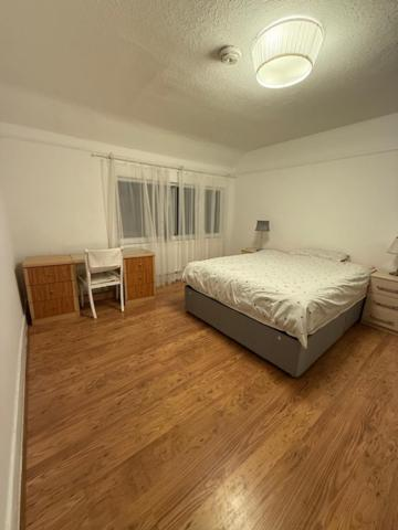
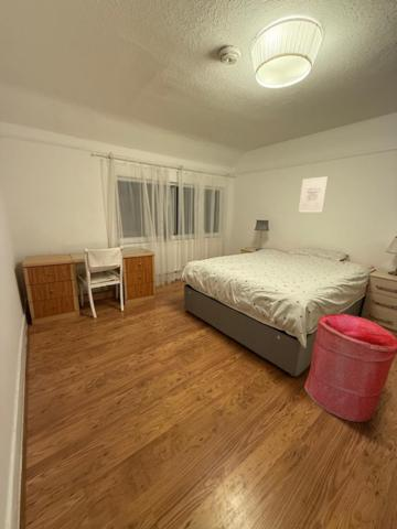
+ wall art (312, 195)
+ laundry hamper (347, 363)
